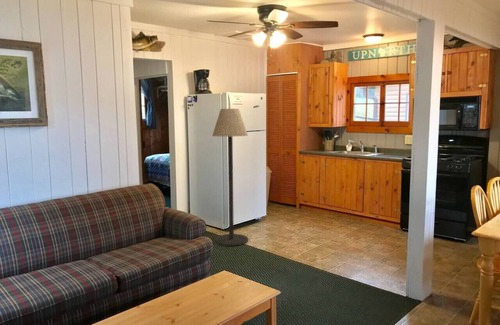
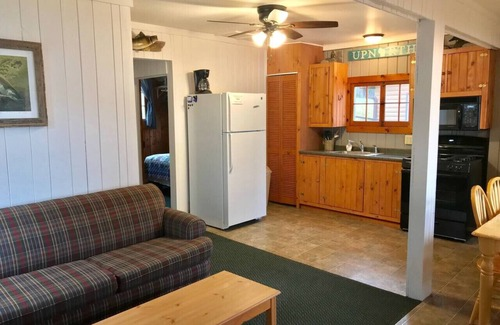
- floor lamp (230, 175)
